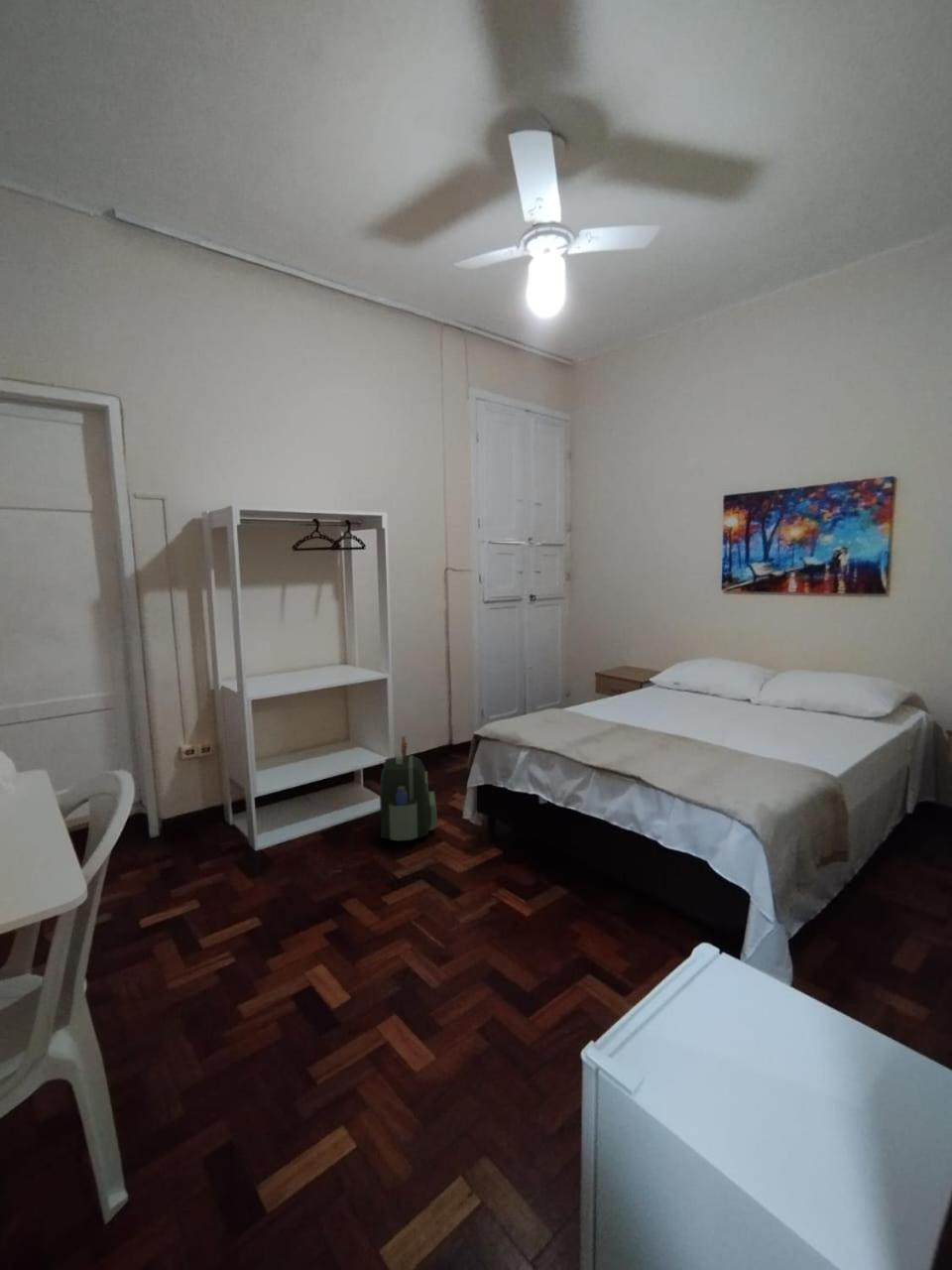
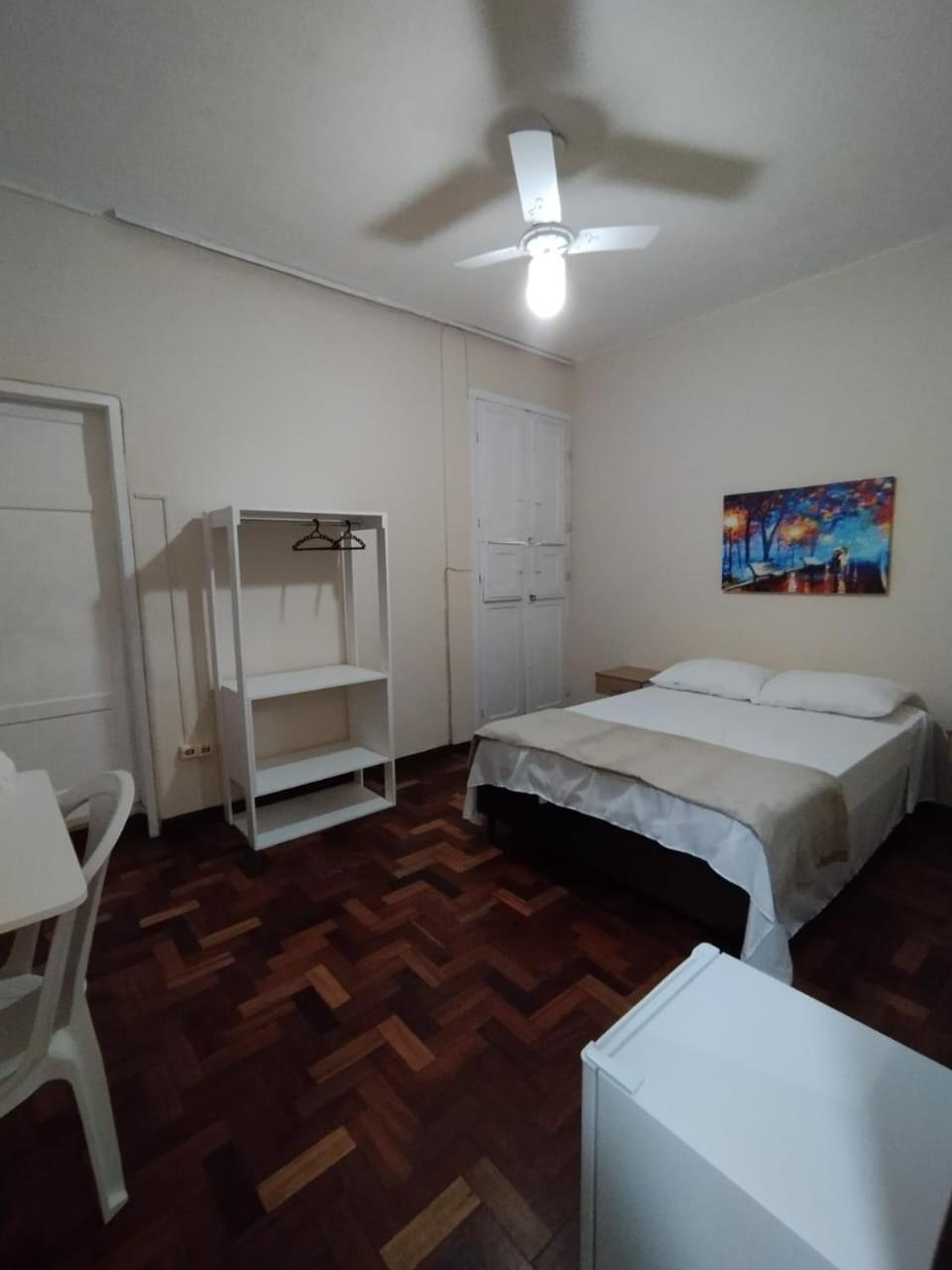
- backpack (409, 788)
